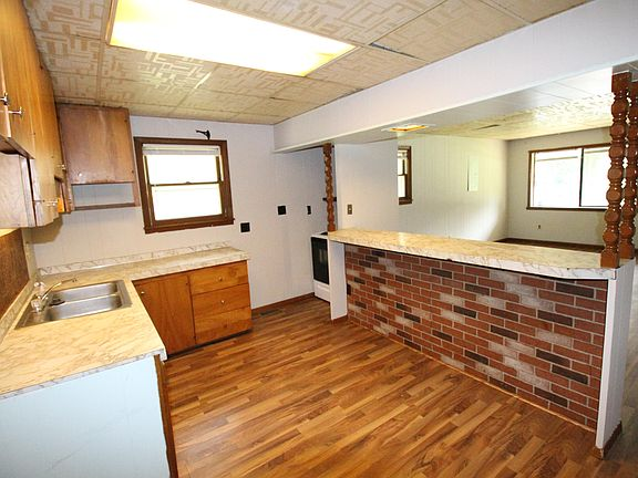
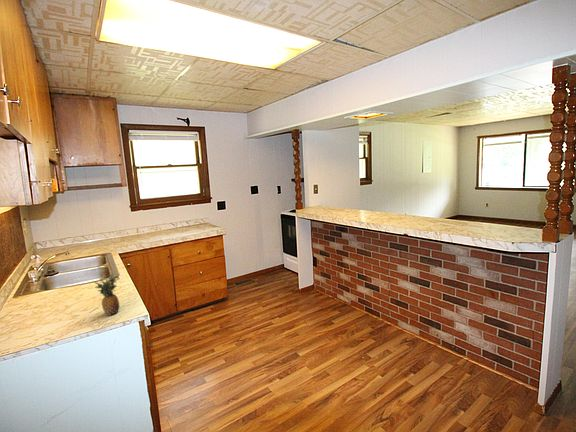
+ fruit (109, 294)
